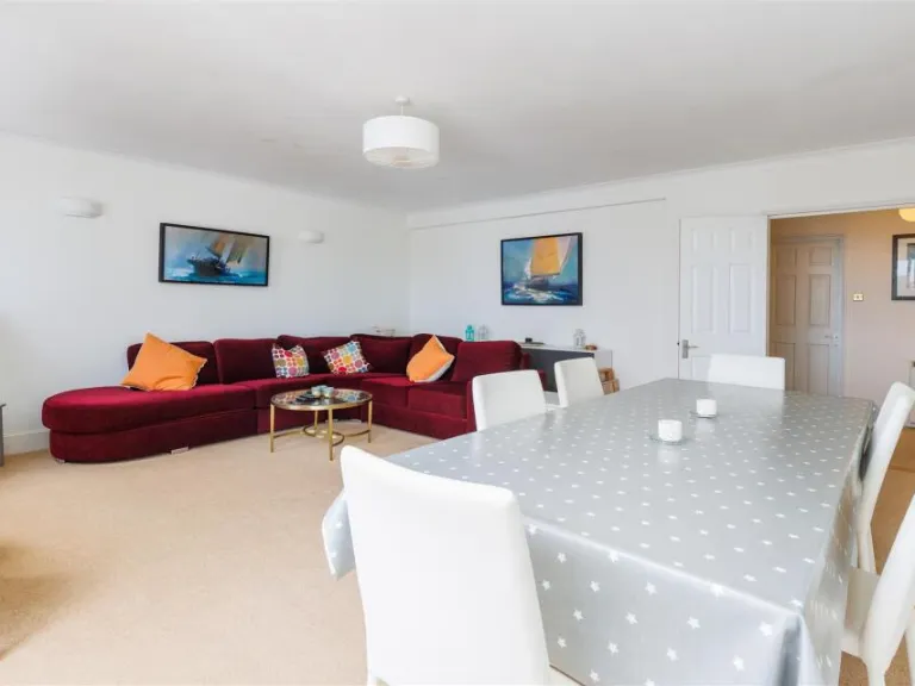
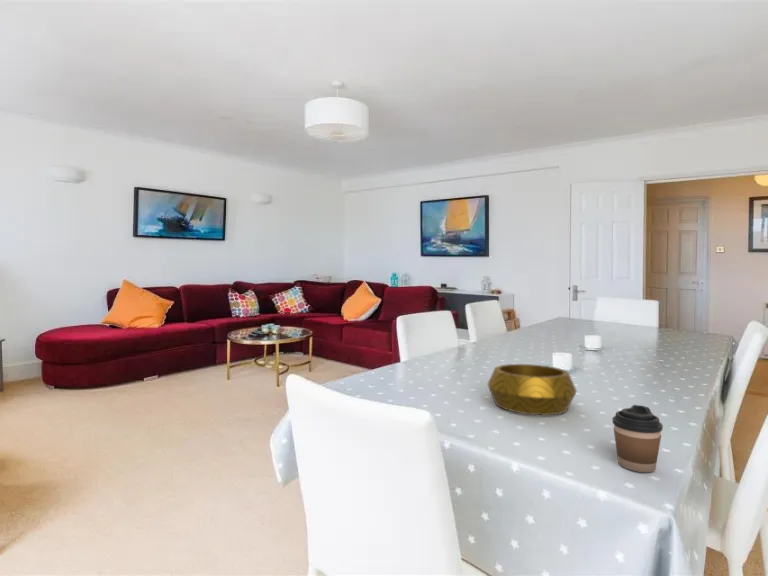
+ coffee cup (636, 436)
+ decorative bowl (530, 387)
